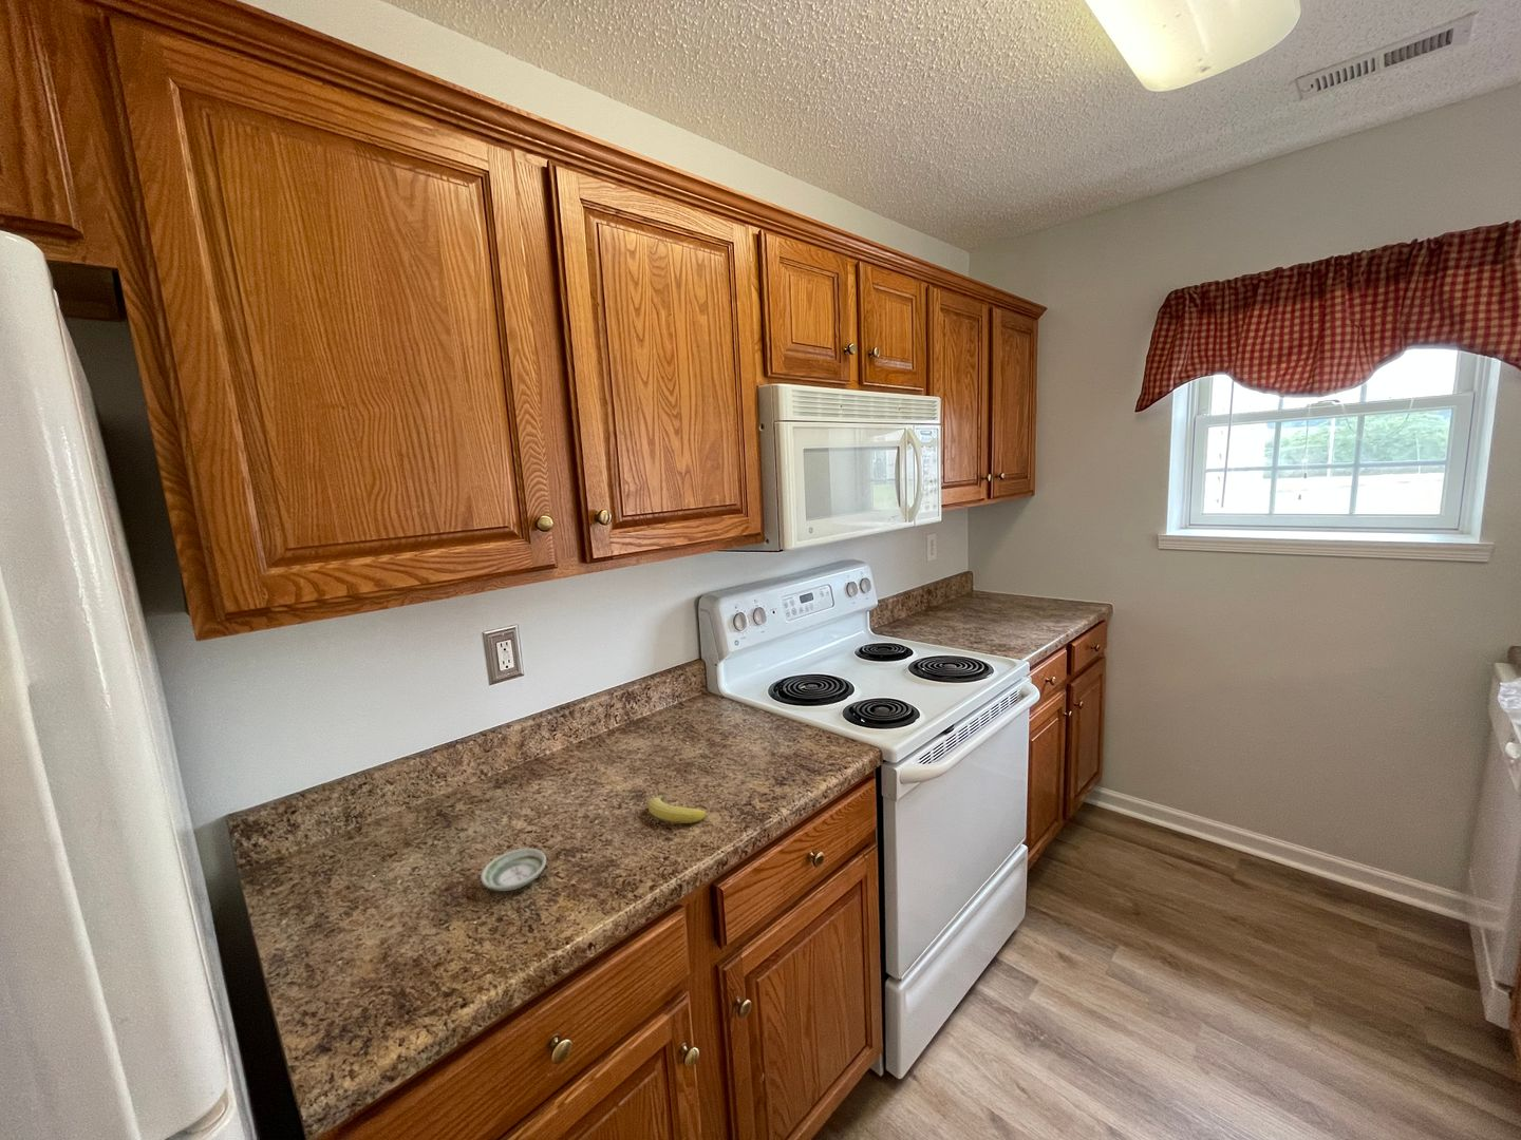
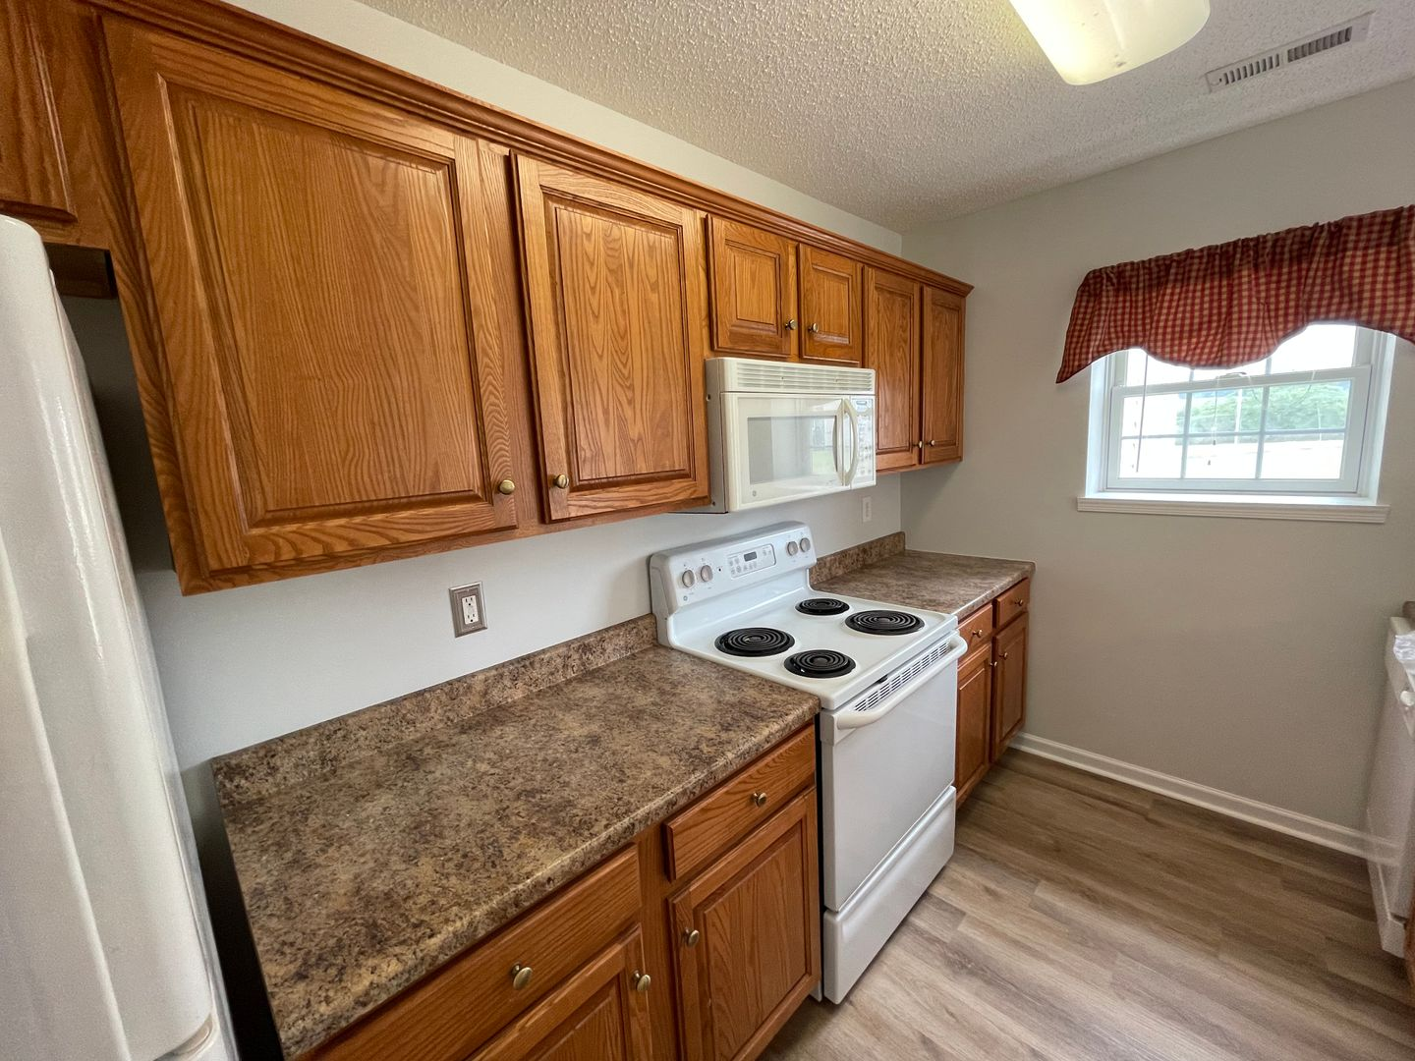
- saucer (515, 873)
- fruit (671, 806)
